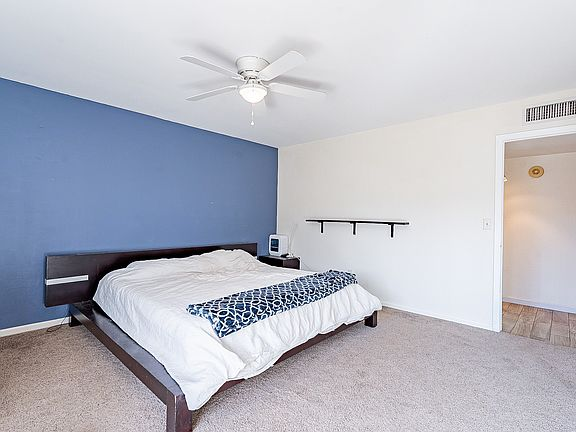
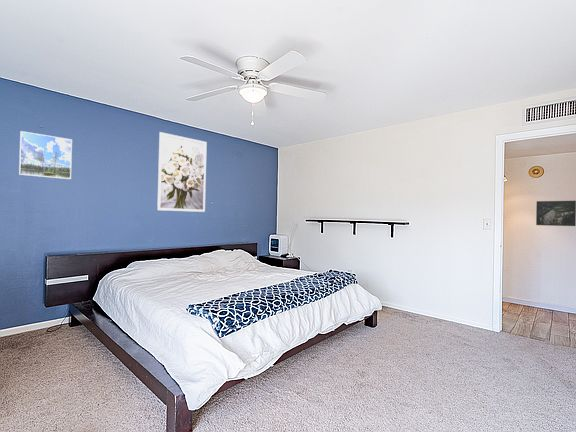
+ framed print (46, 156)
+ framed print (555, 213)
+ wall art (183, 174)
